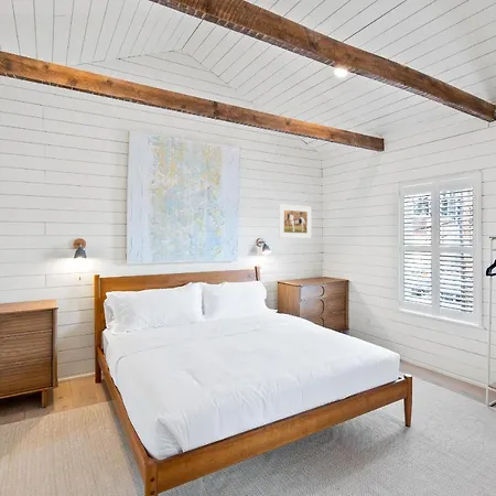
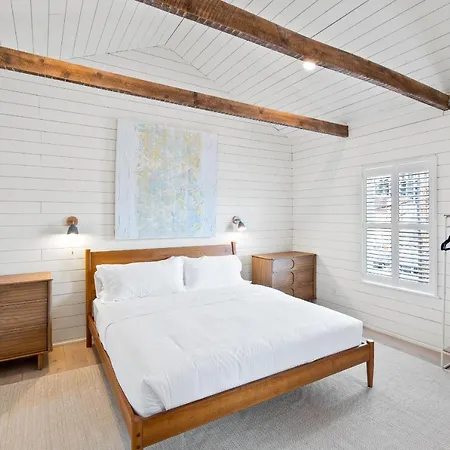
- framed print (295, 222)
